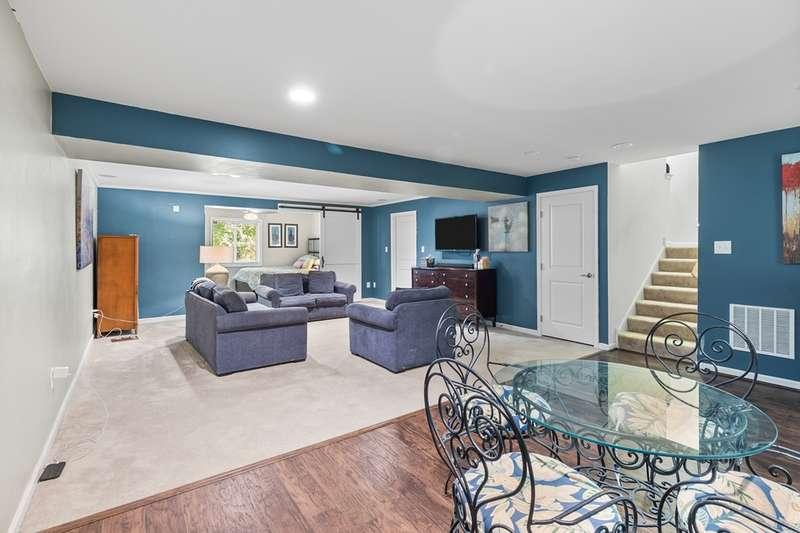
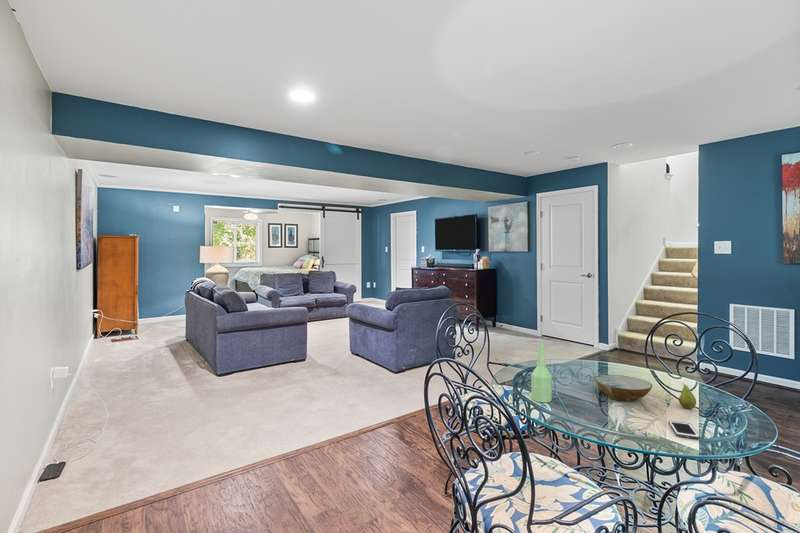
+ fruit (687, 395)
+ cell phone (683, 429)
+ bowl (622, 389)
+ bottle (541, 370)
